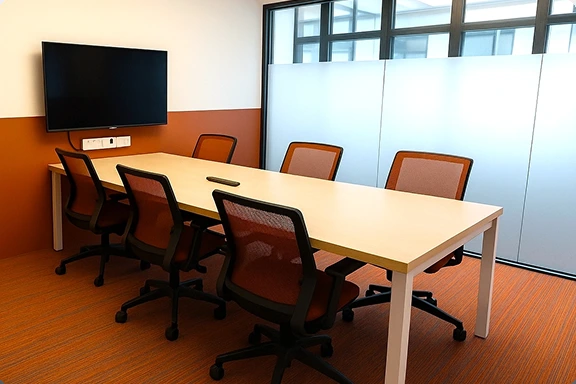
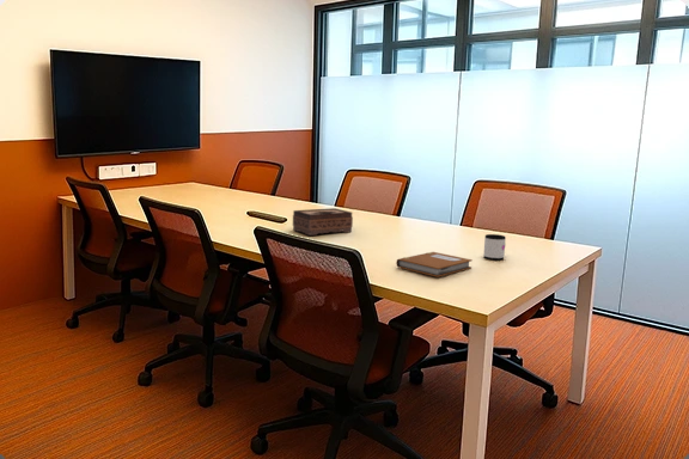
+ mug (496, 246)
+ notebook (434, 262)
+ tissue box (322, 221)
